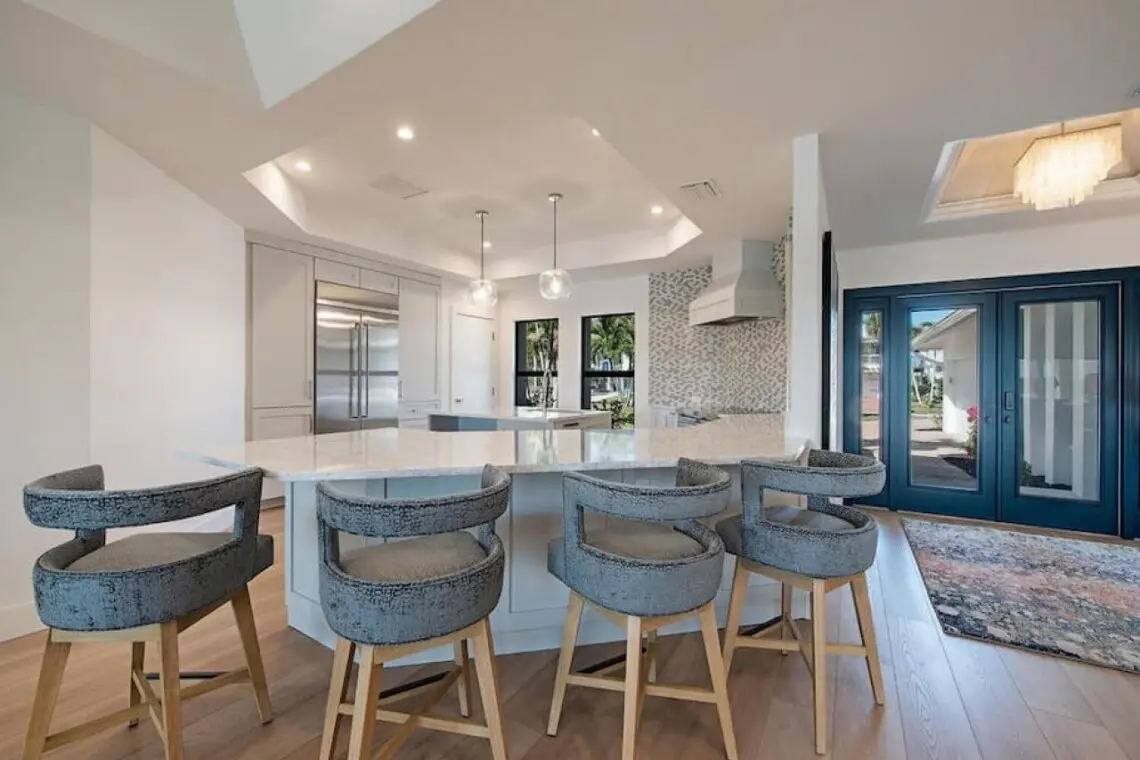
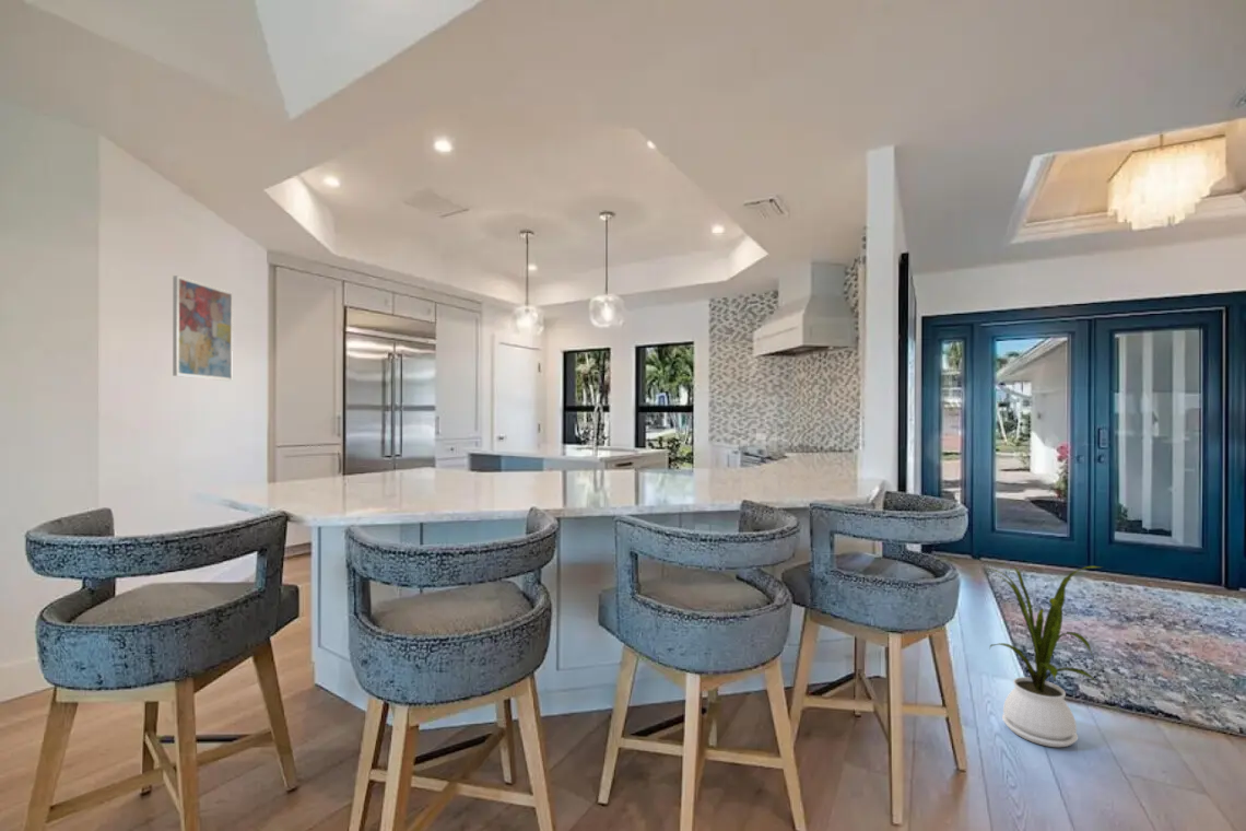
+ house plant (1043, 643)
+ wall art (204, 331)
